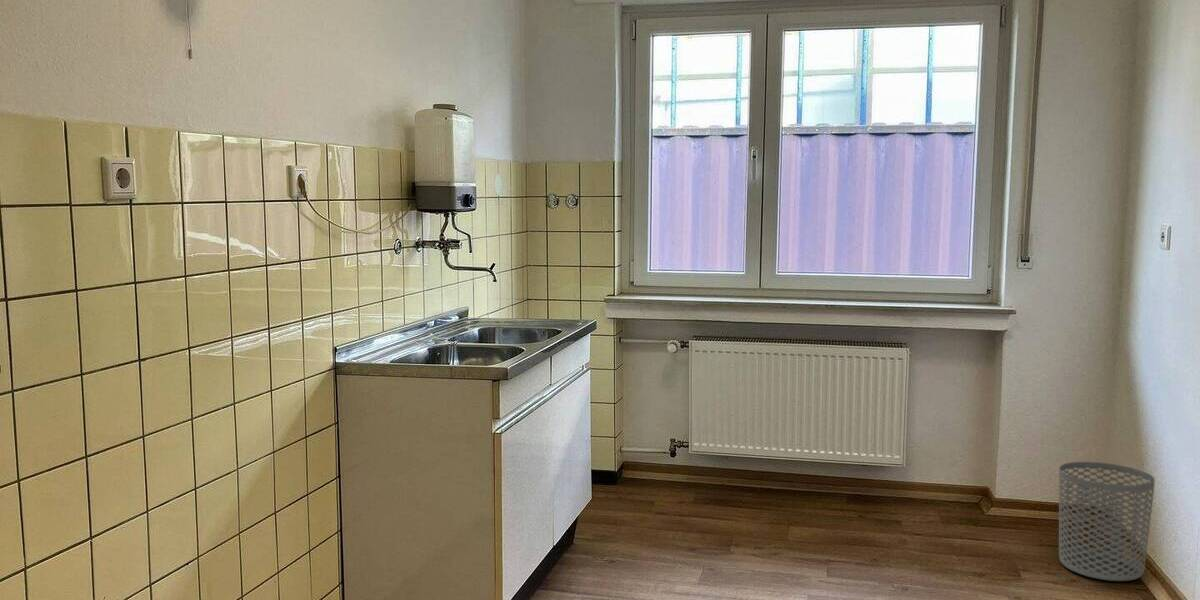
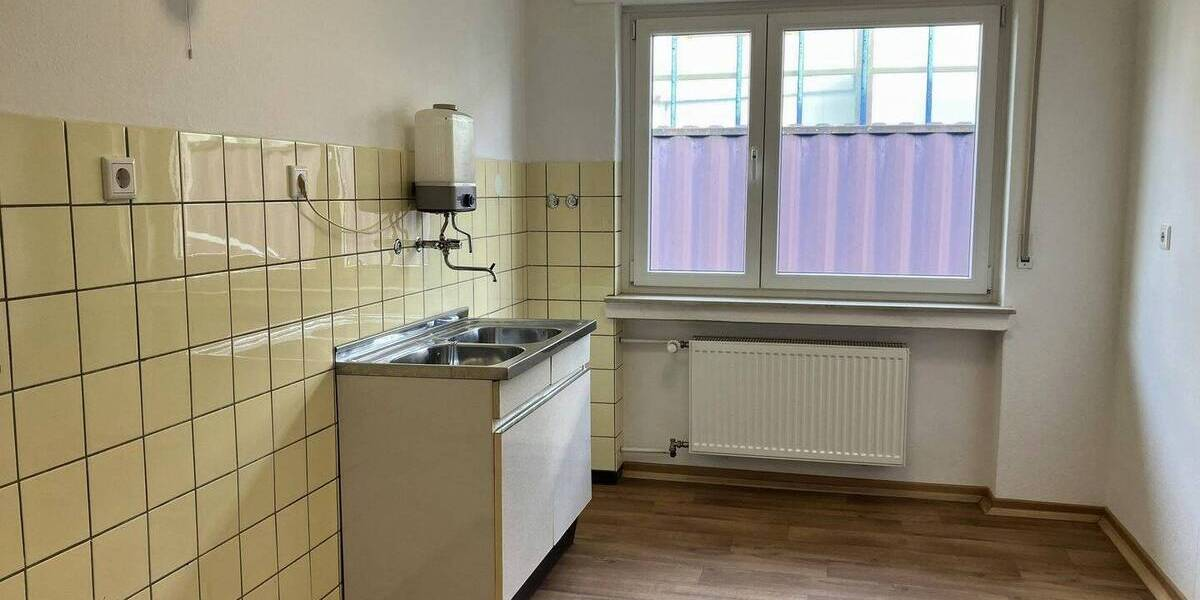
- waste bin (1103, 521)
